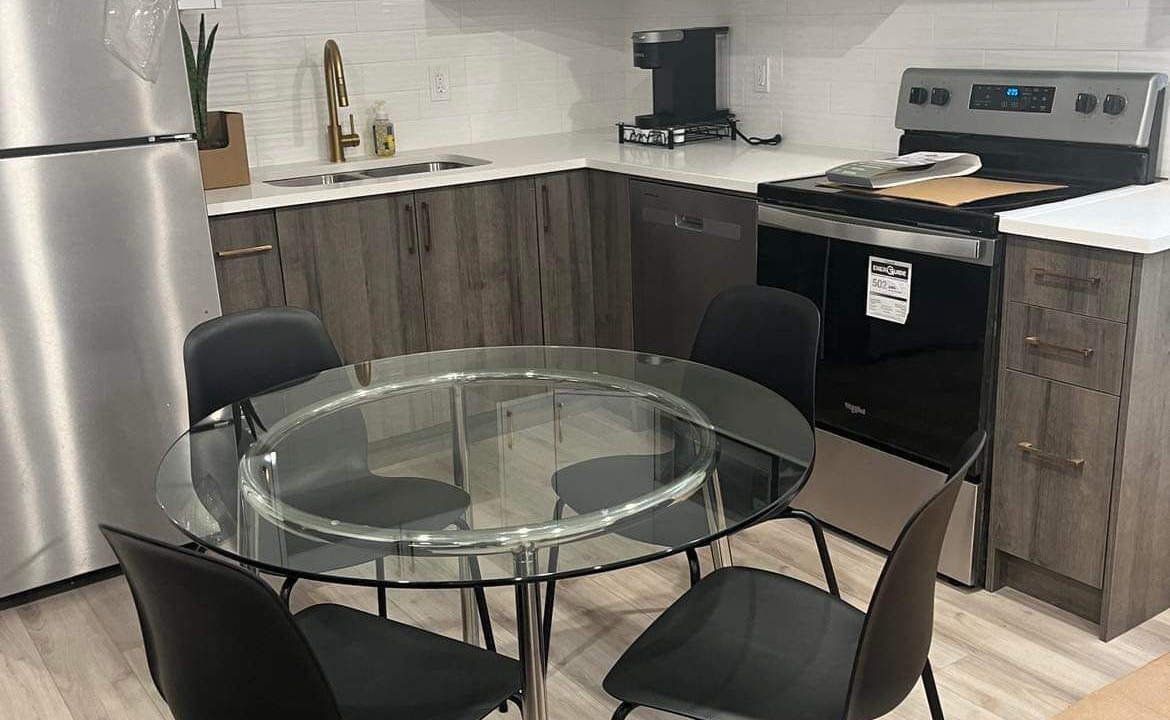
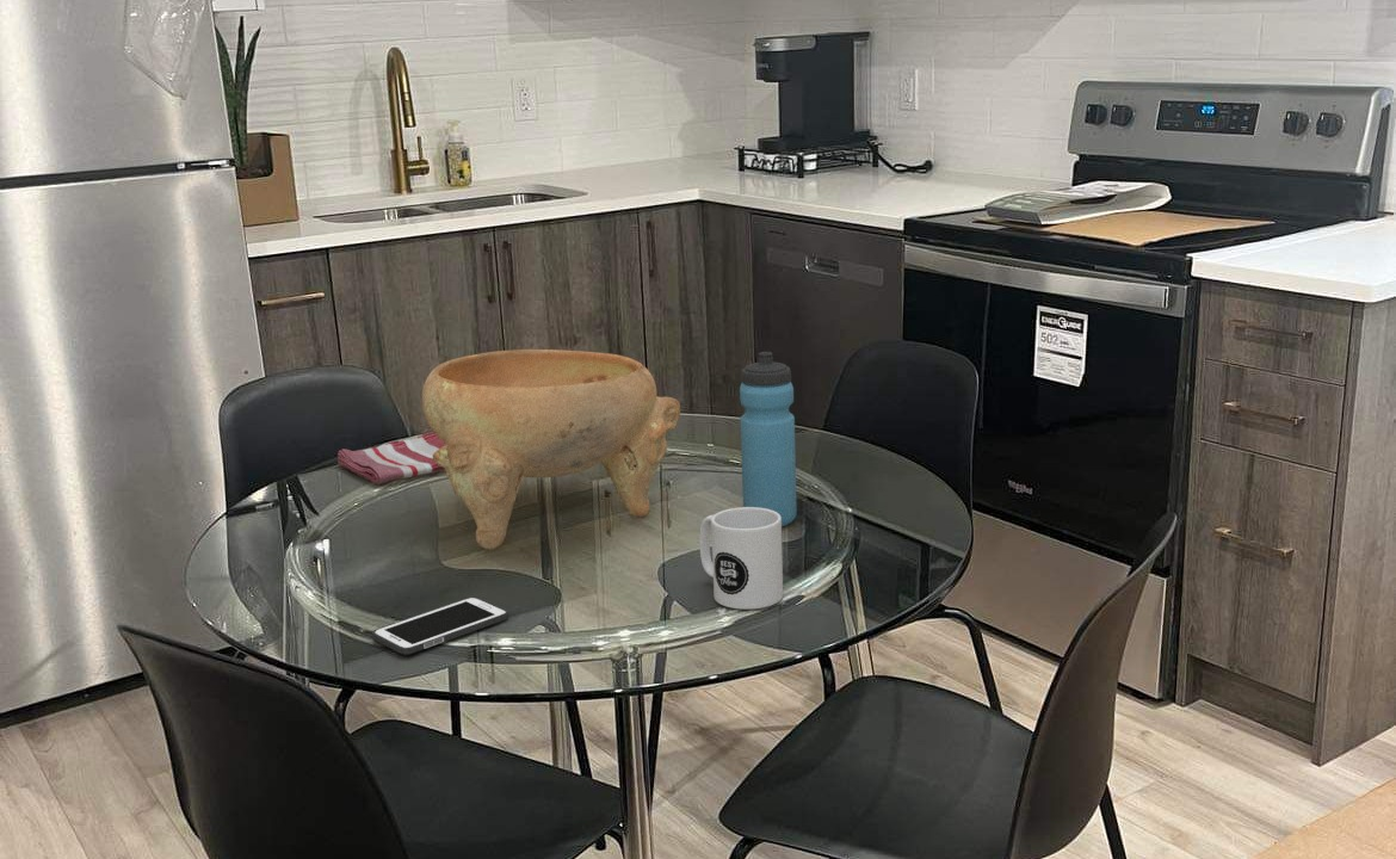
+ cell phone (441, 624)
+ water bottle (767, 438)
+ decorative bowl (550, 444)
+ mug (736, 554)
+ dish towel (421, 453)
